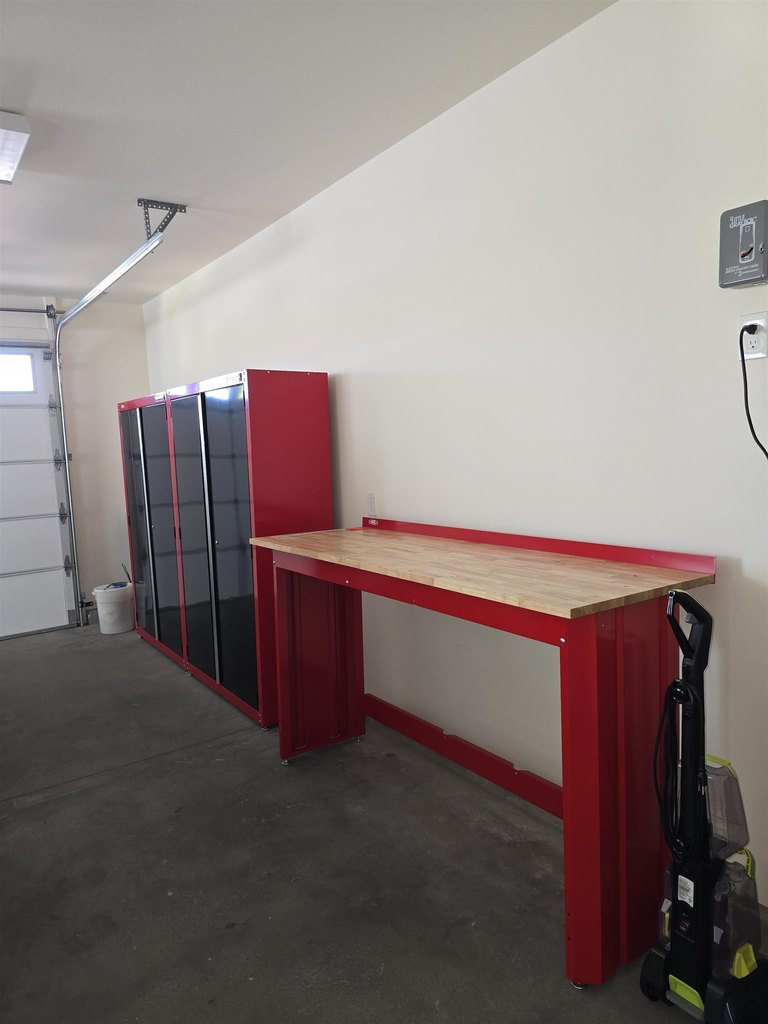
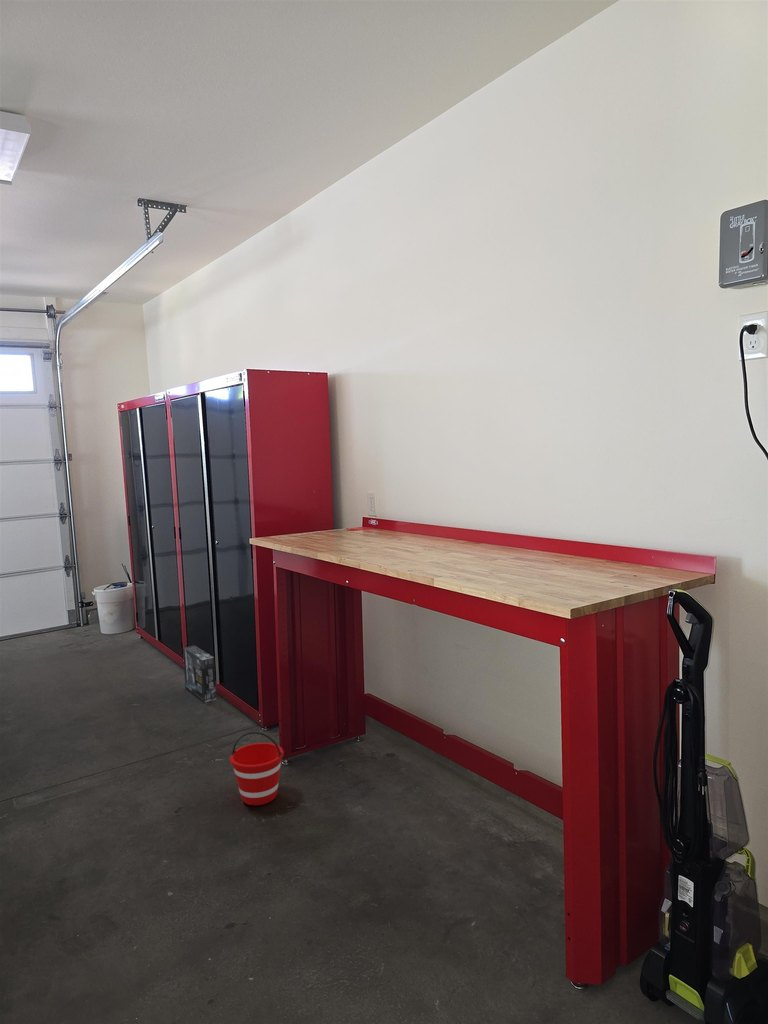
+ bucket (257, 764)
+ box (199, 673)
